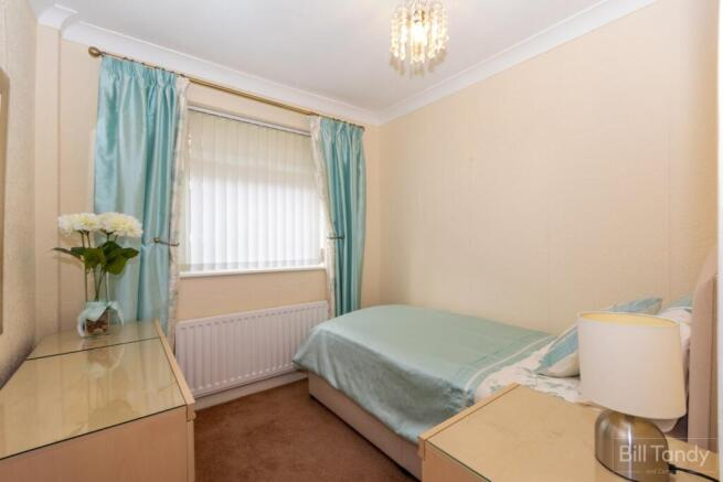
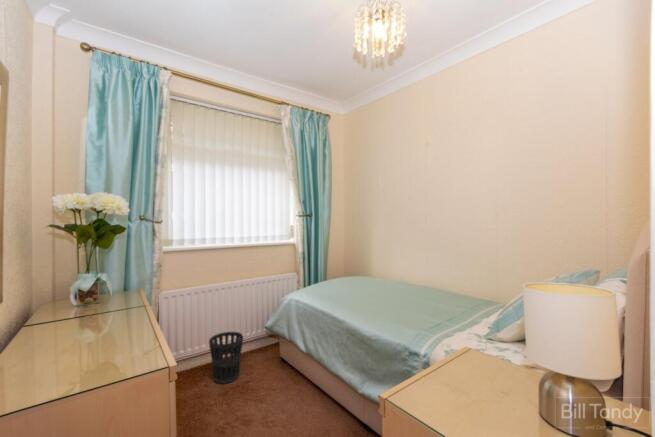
+ wastebasket (226, 357)
